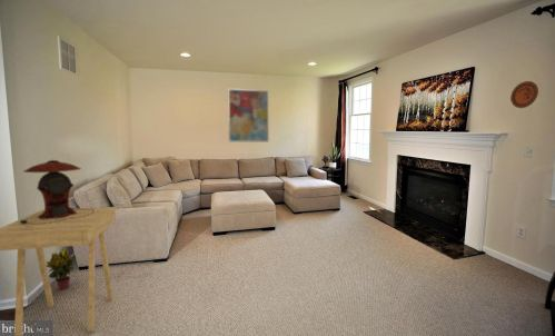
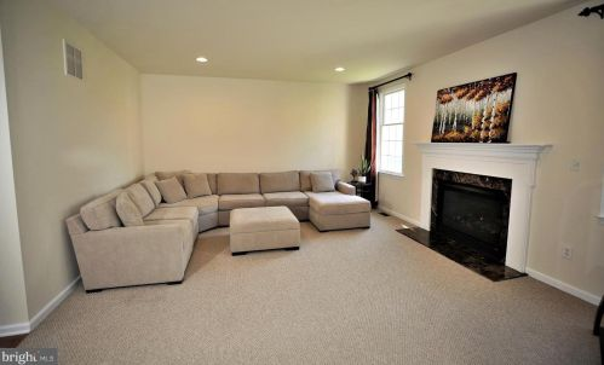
- side table (47, 270)
- potted plant (62, 268)
- wall art (248, 116)
- table lamp (56, 187)
- decorative plate (524, 95)
